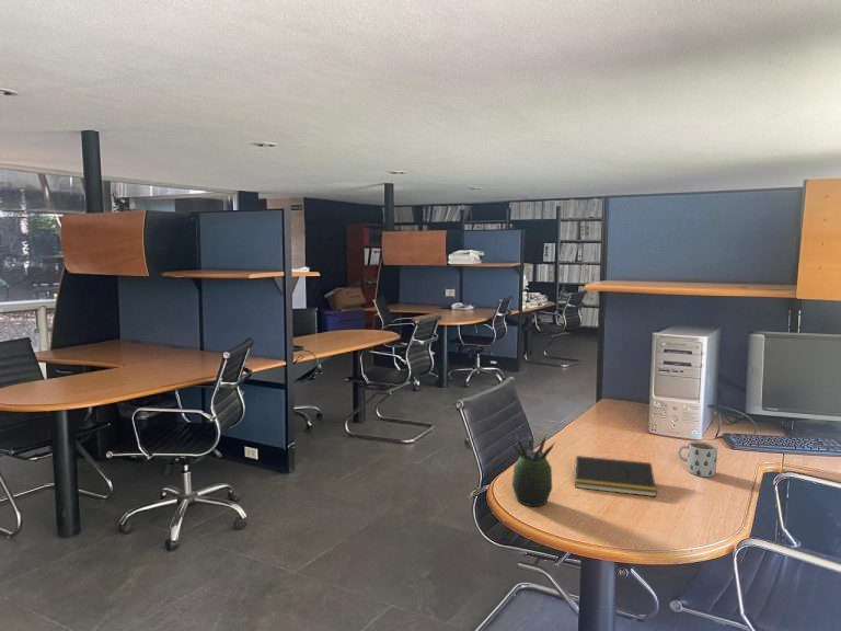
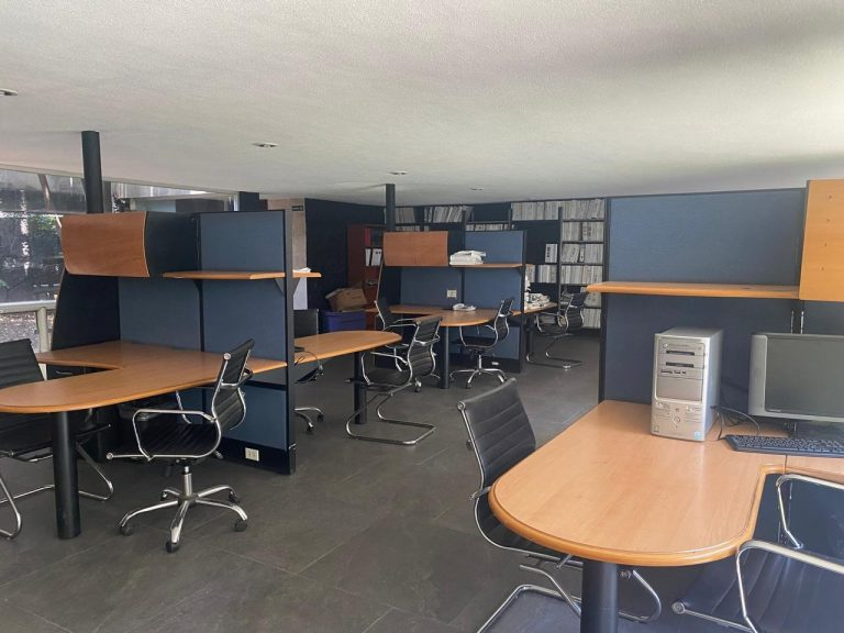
- notepad (613, 474)
- succulent plant (532, 470)
- mug (696, 457)
